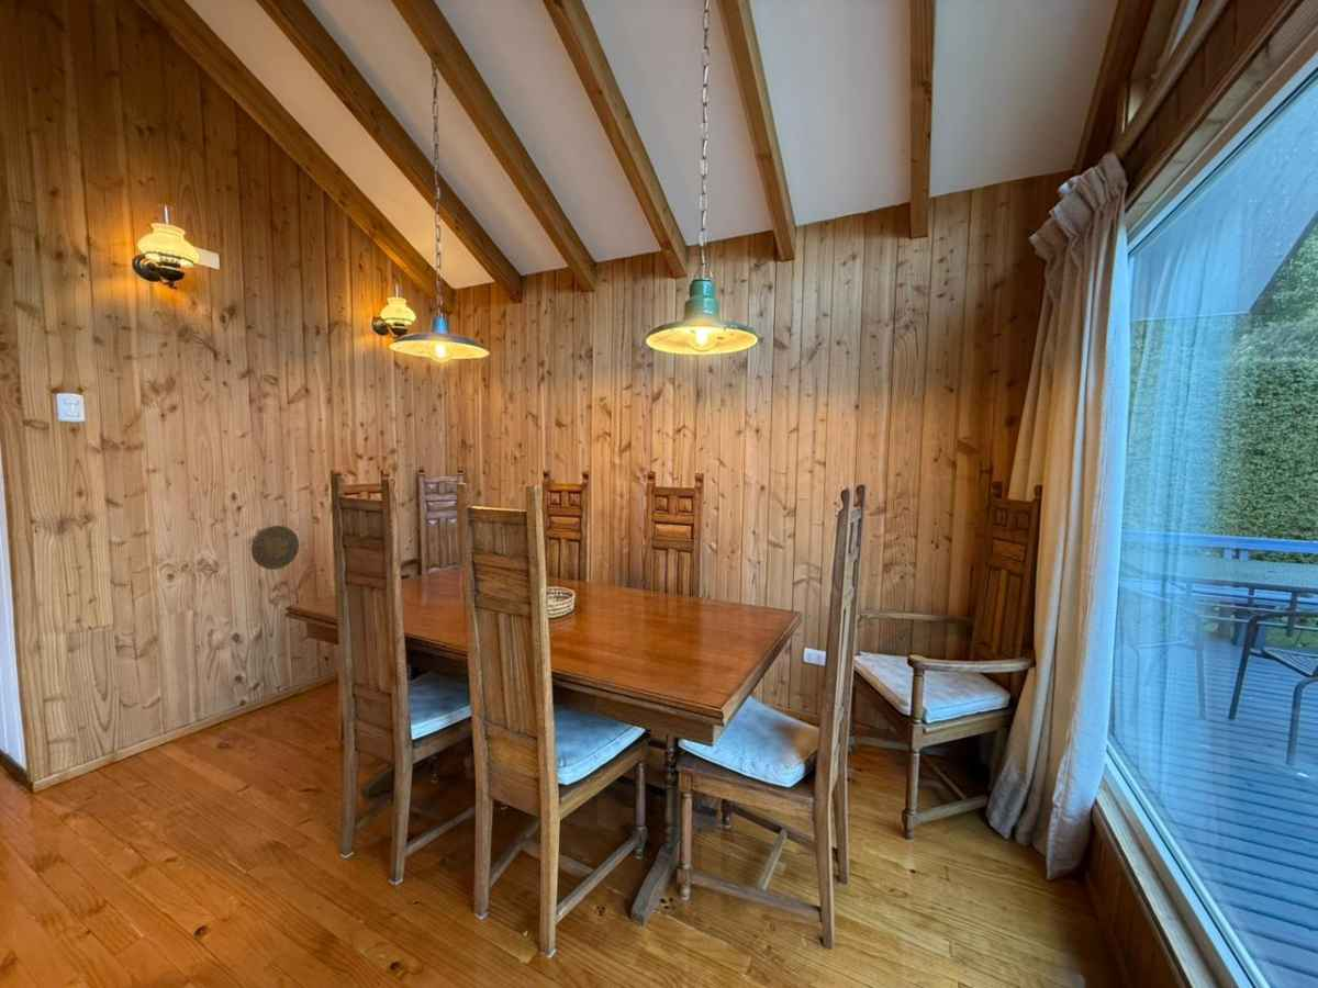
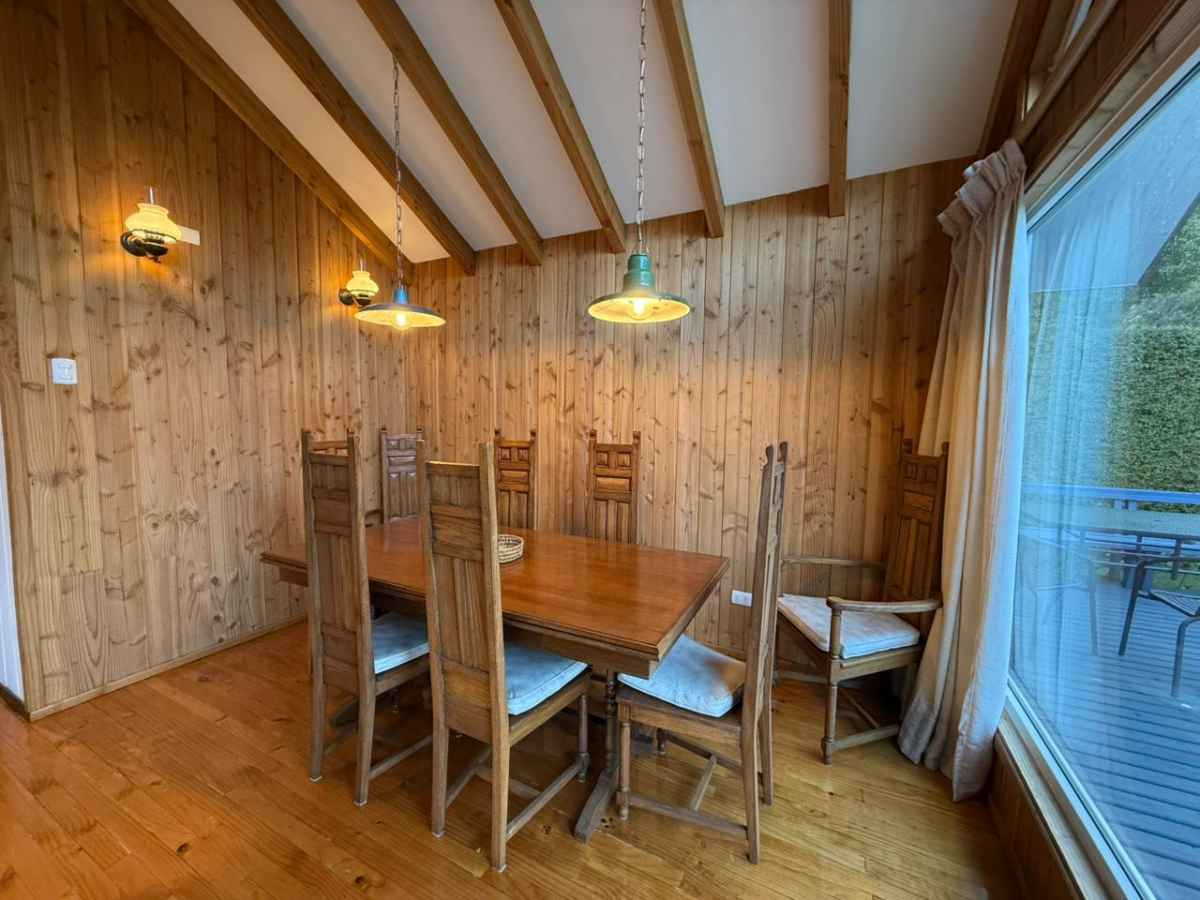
- decorative plate (277, 547)
